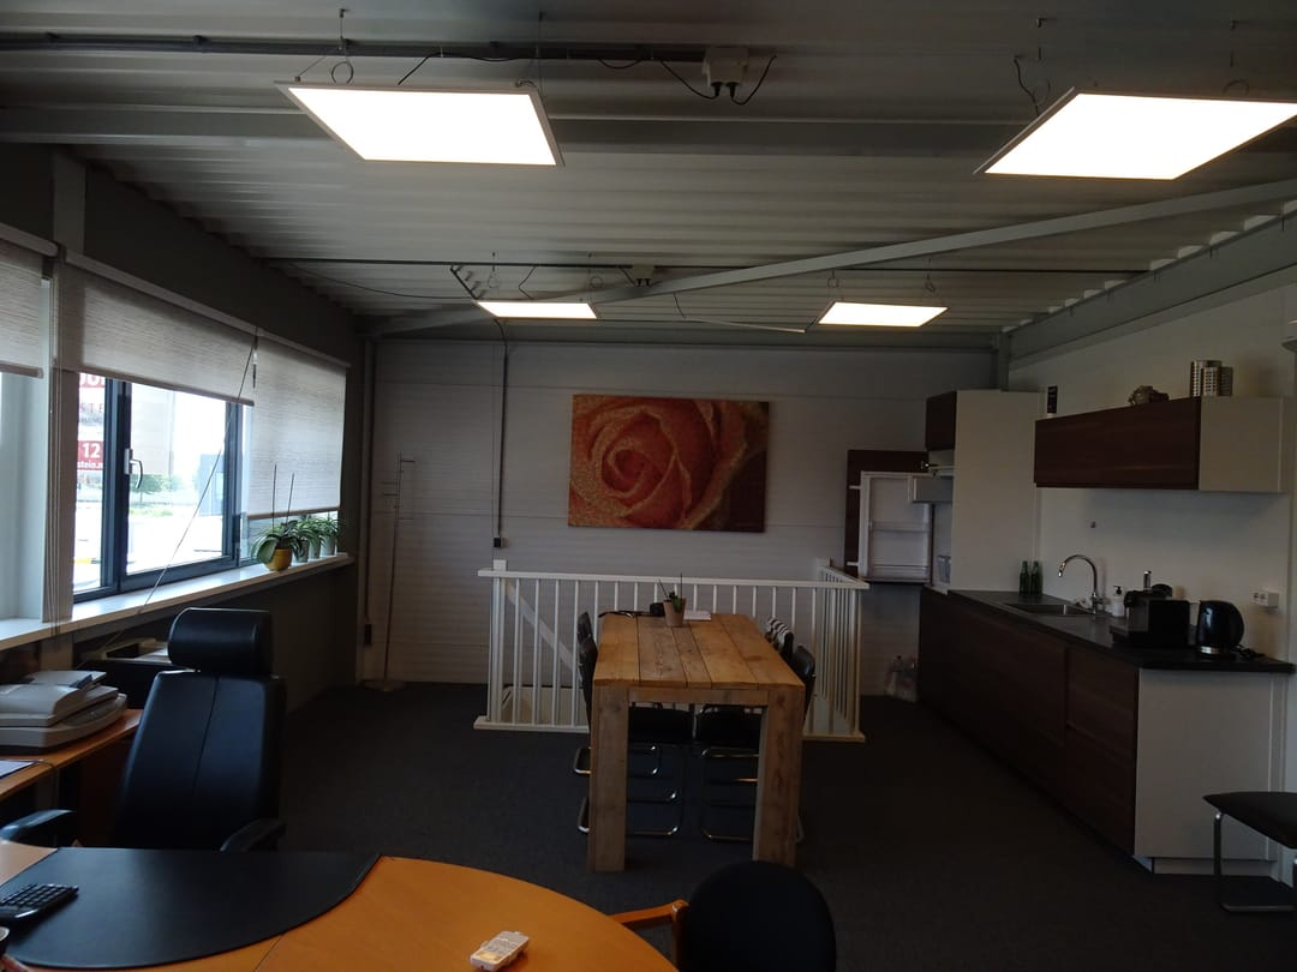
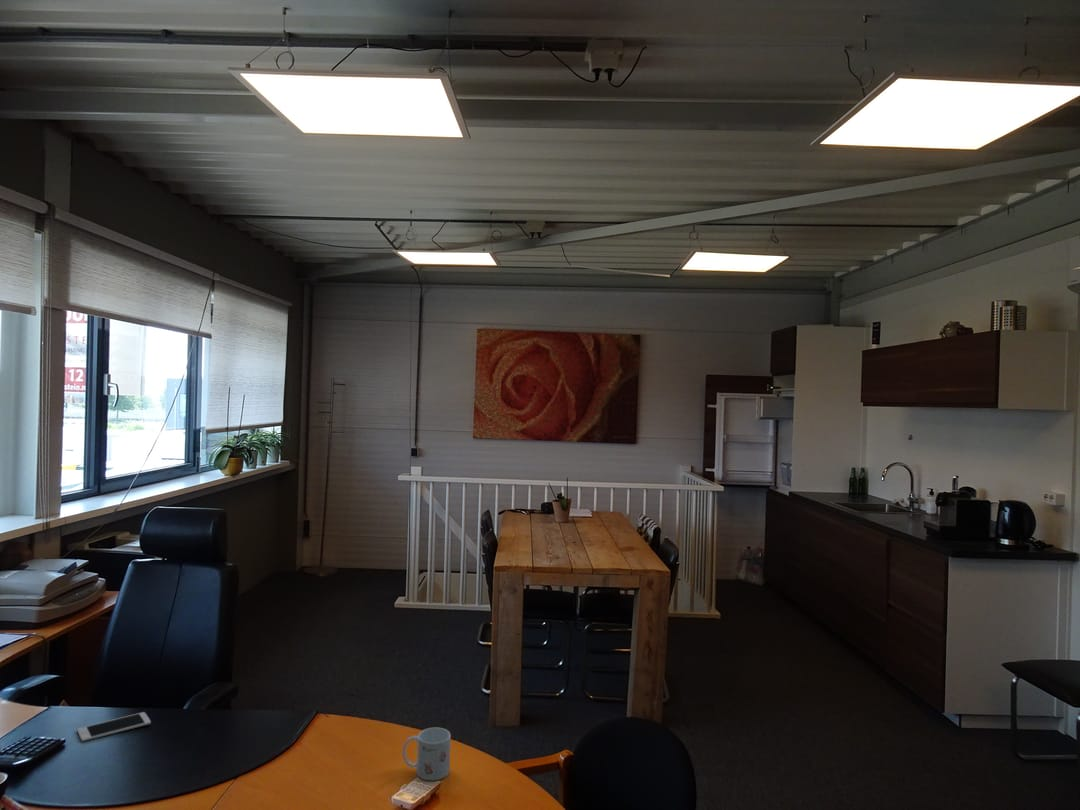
+ mug (426, 753)
+ cell phone (114, 726)
